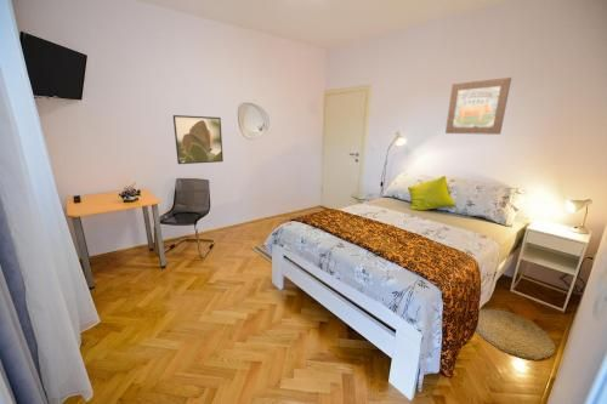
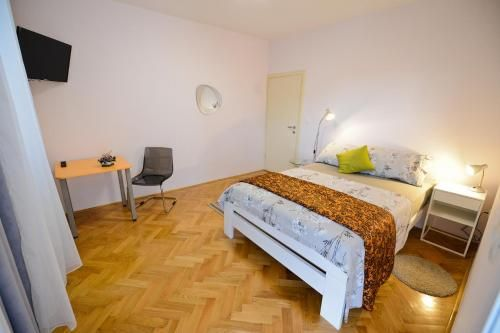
- wall art (475, 108)
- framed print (199, 140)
